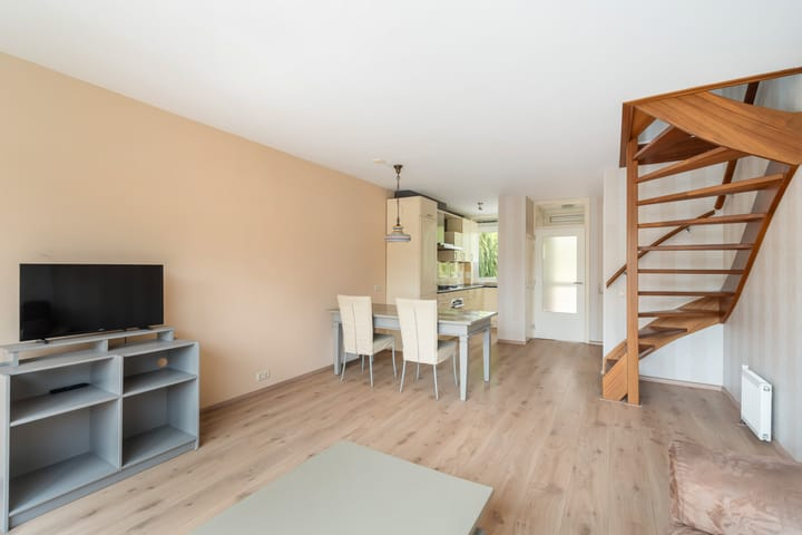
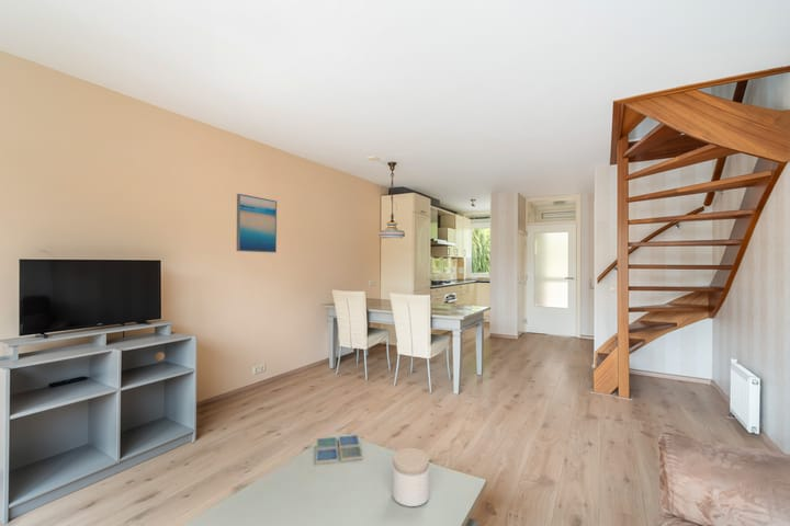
+ wall art (257, 225)
+ jar (410, 476)
+ drink coaster (337, 448)
